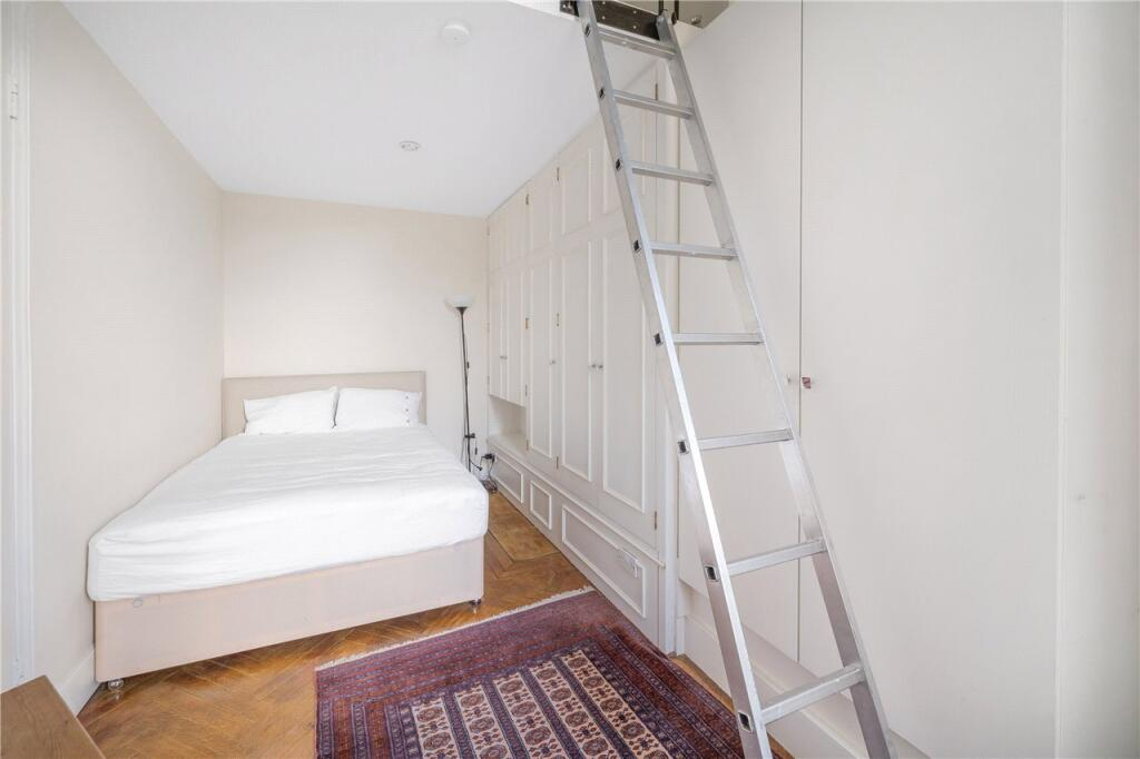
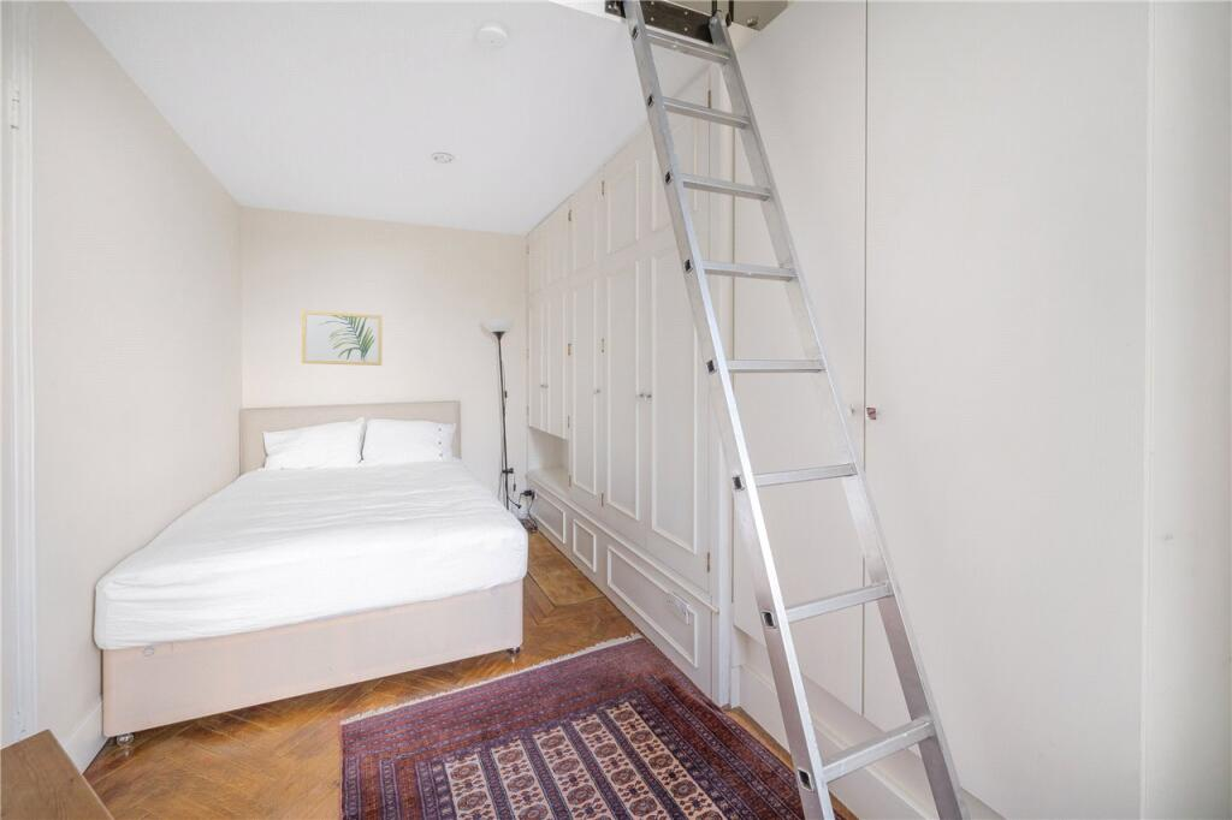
+ wall art (343, 338)
